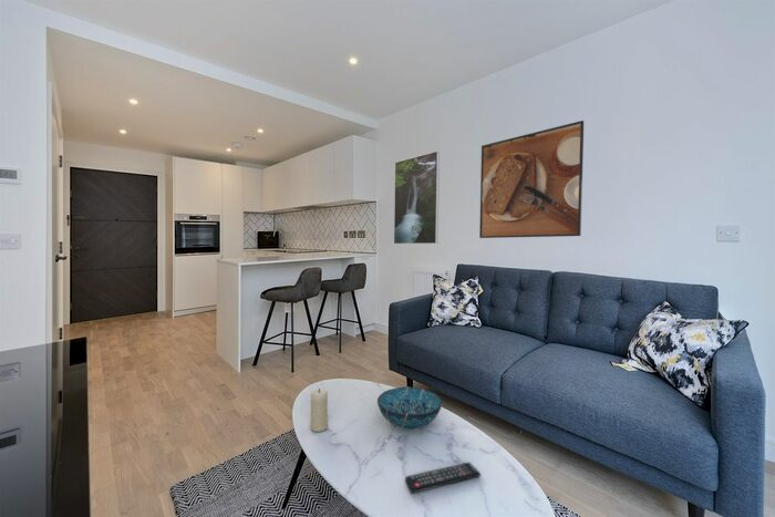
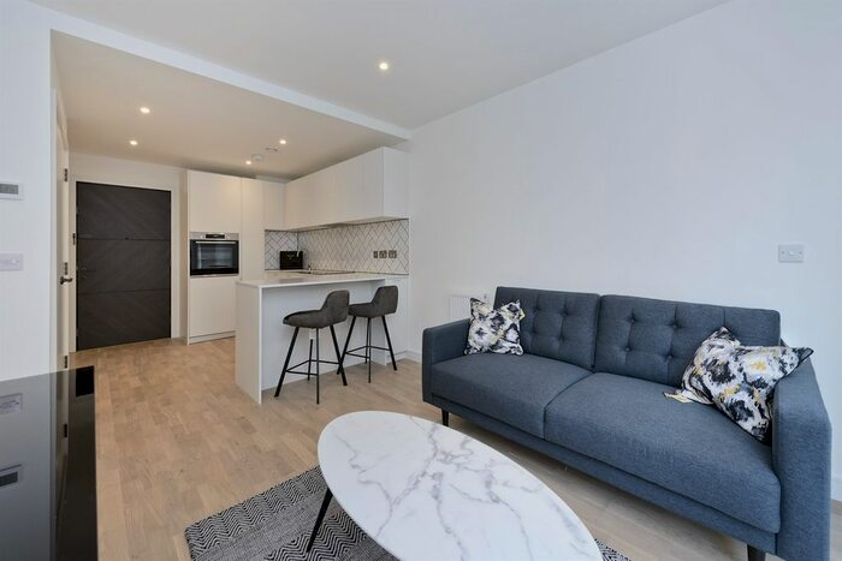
- decorative bowl (409, 412)
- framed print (526, 186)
- candle (319, 407)
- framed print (415, 200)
- remote control (443, 477)
